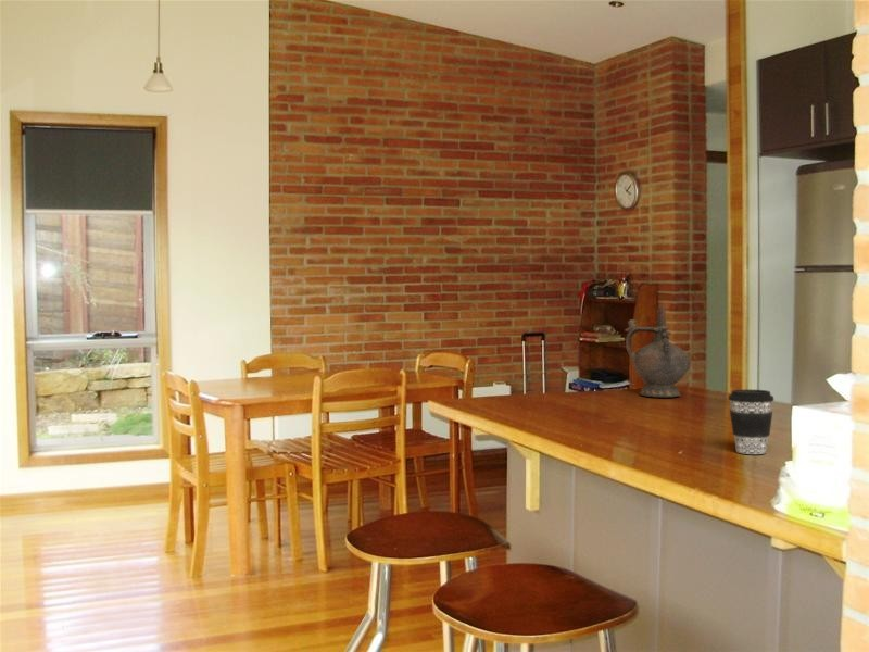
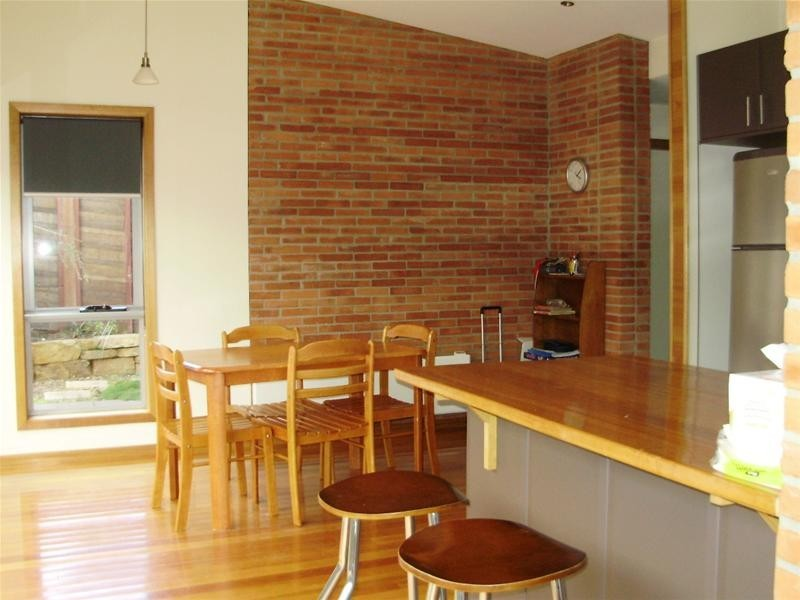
- coffee cup (751, 422)
- ceremonial vessel (657, 350)
